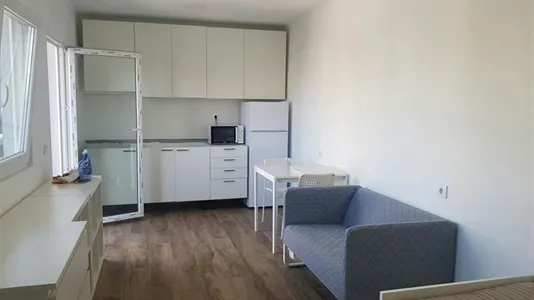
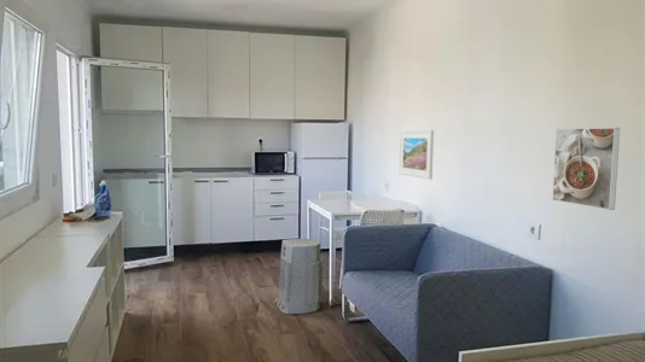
+ air purifier (300, 274)
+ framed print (583, 167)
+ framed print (414, 153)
